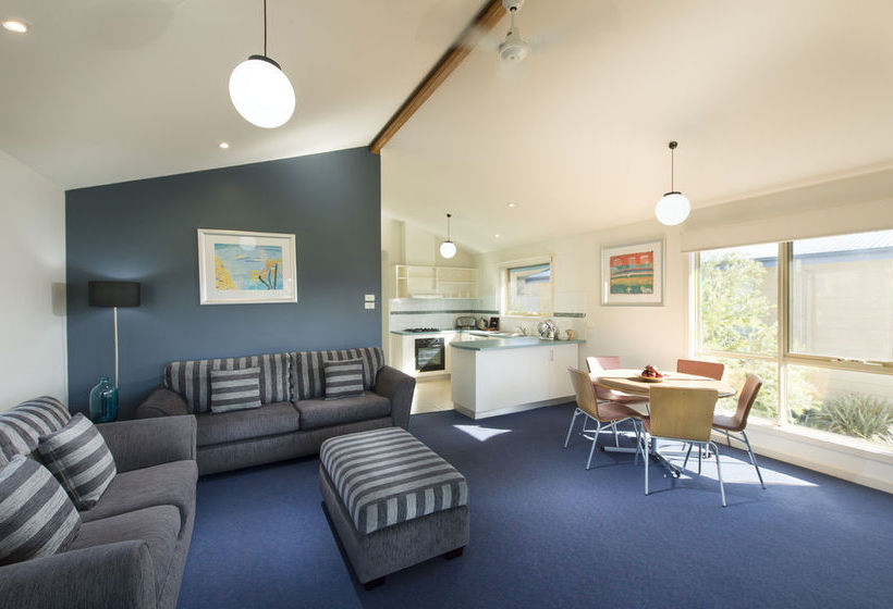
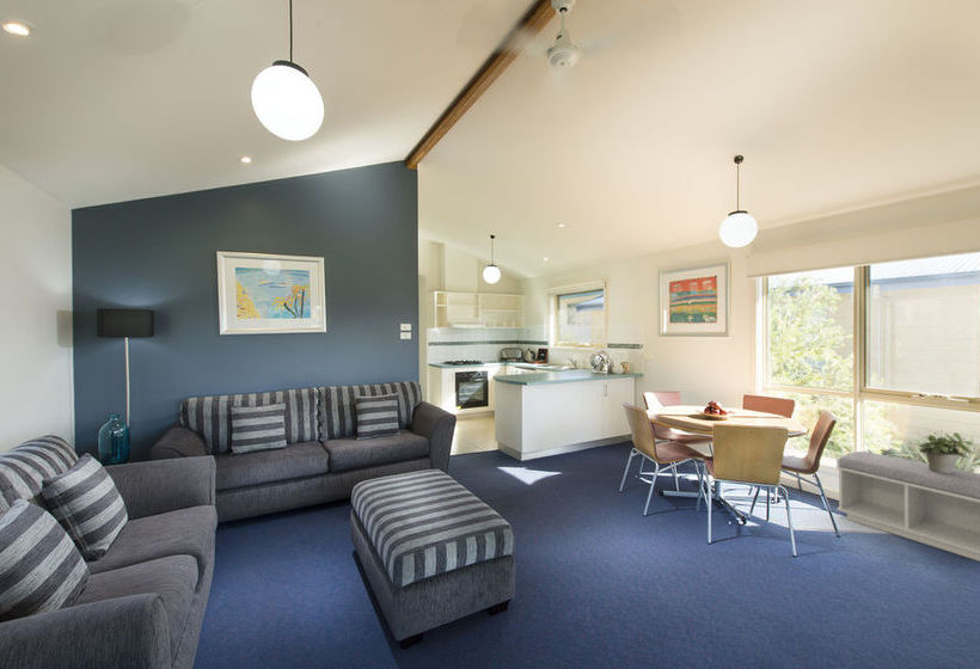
+ bench (914, 498)
+ potted plant (945, 453)
